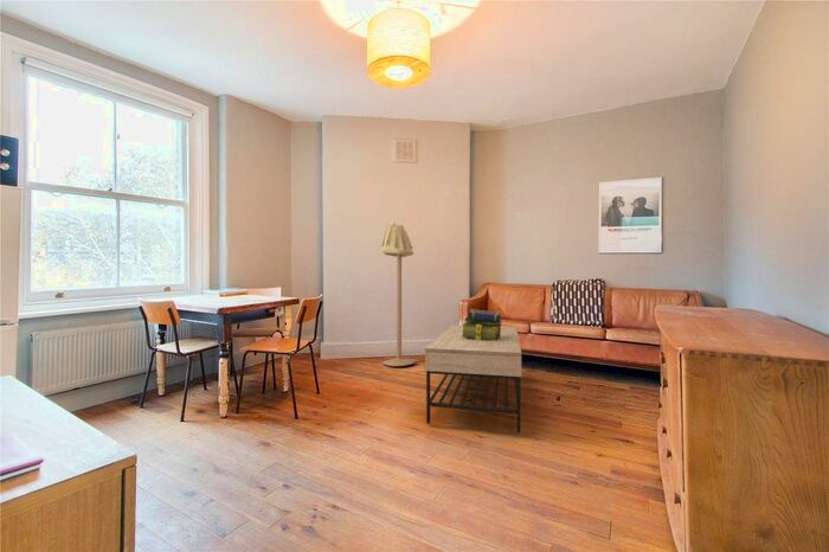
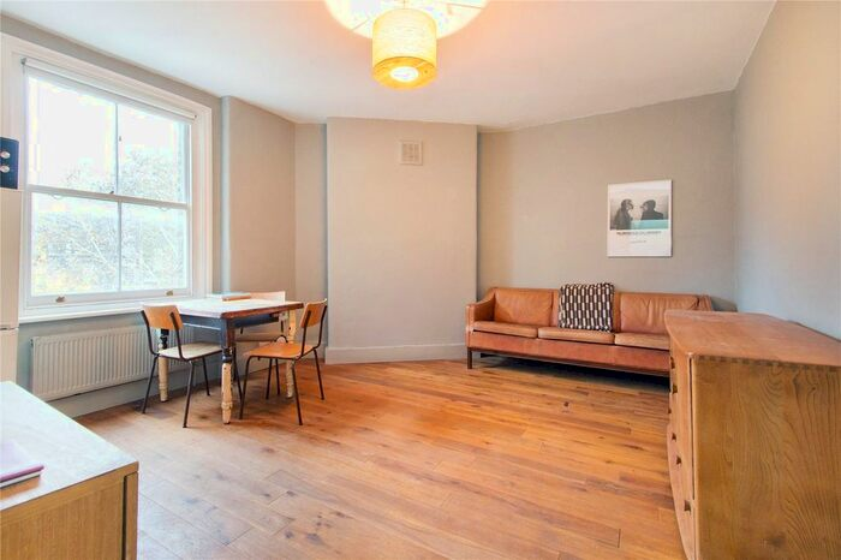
- stack of books (482, 323)
- floor lamp (397, 291)
- coffee table (478, 366)
